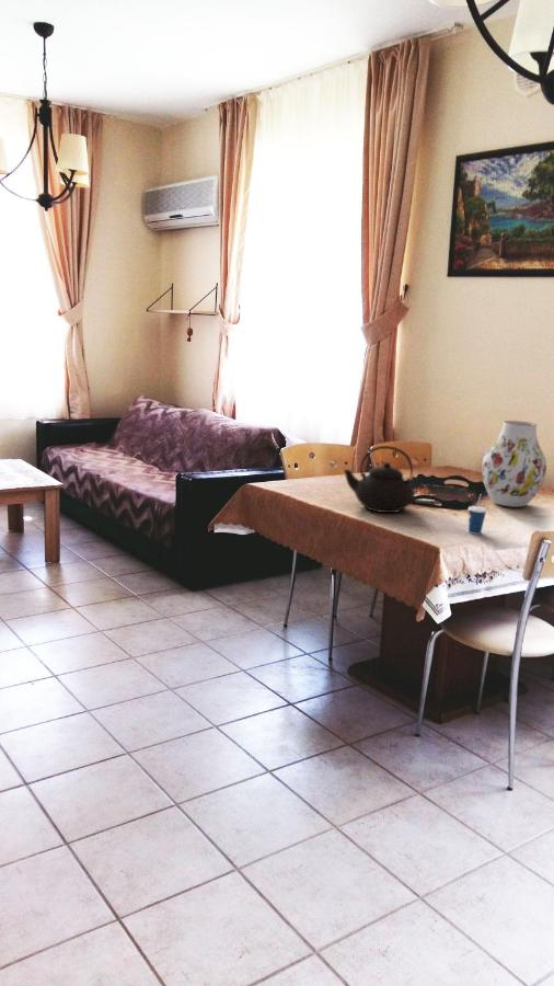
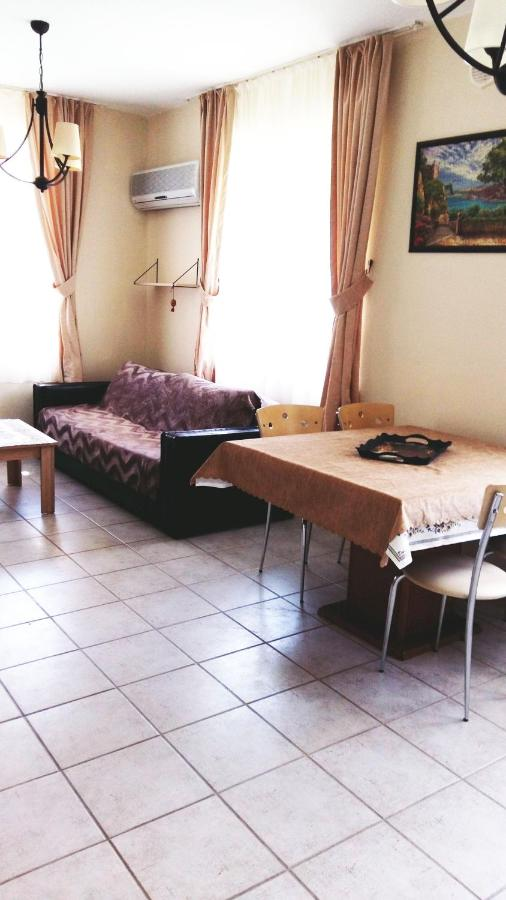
- cup (476, 514)
- teapot (379, 477)
- vase (513, 463)
